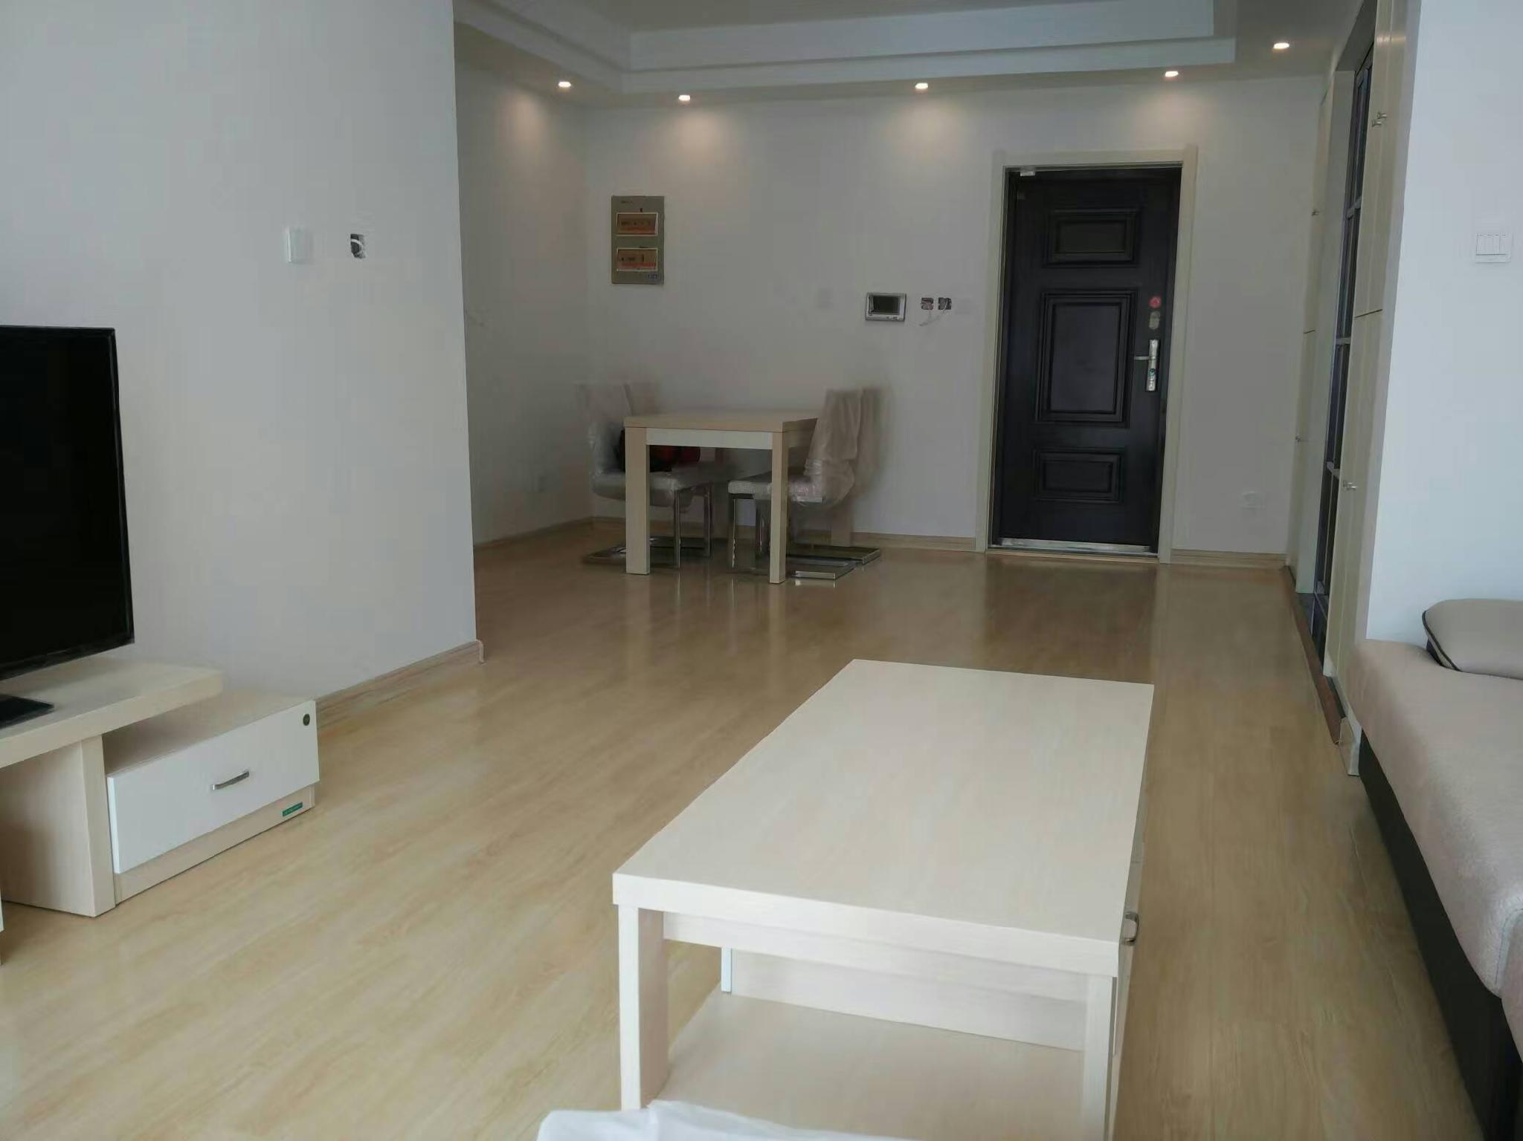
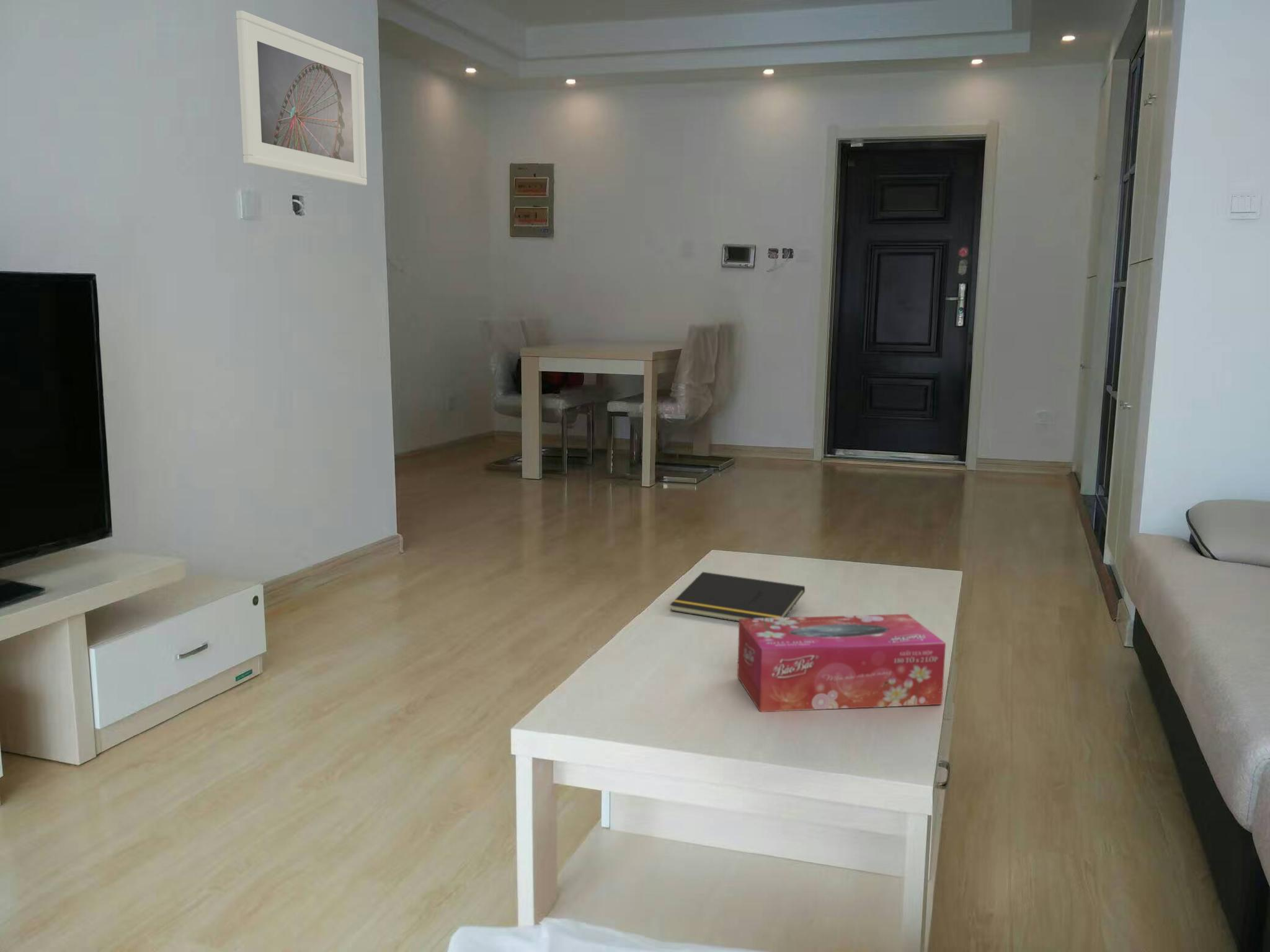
+ tissue box (837, 660)
+ notepad (738, 598)
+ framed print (308, 106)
